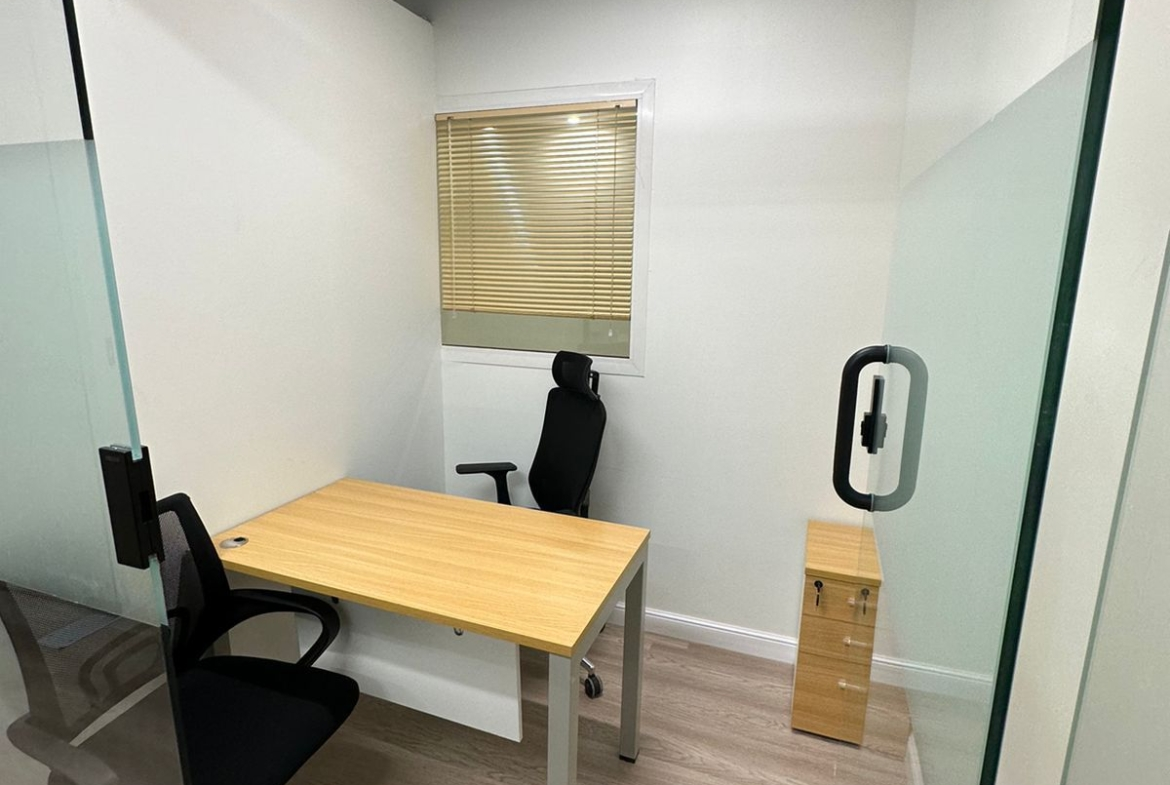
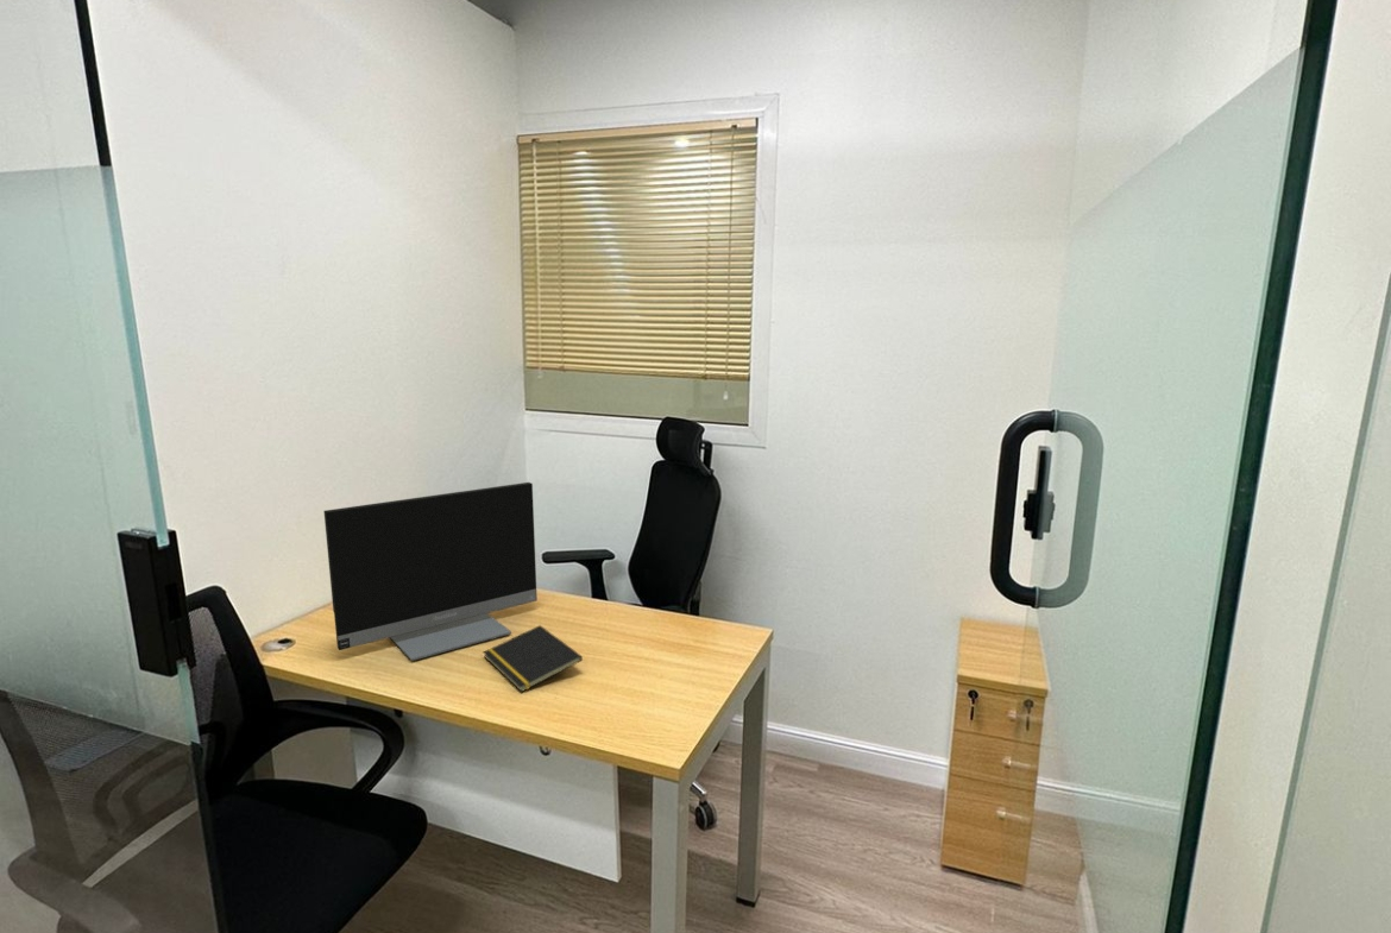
+ notepad (531, 656)
+ monitor (440, 565)
